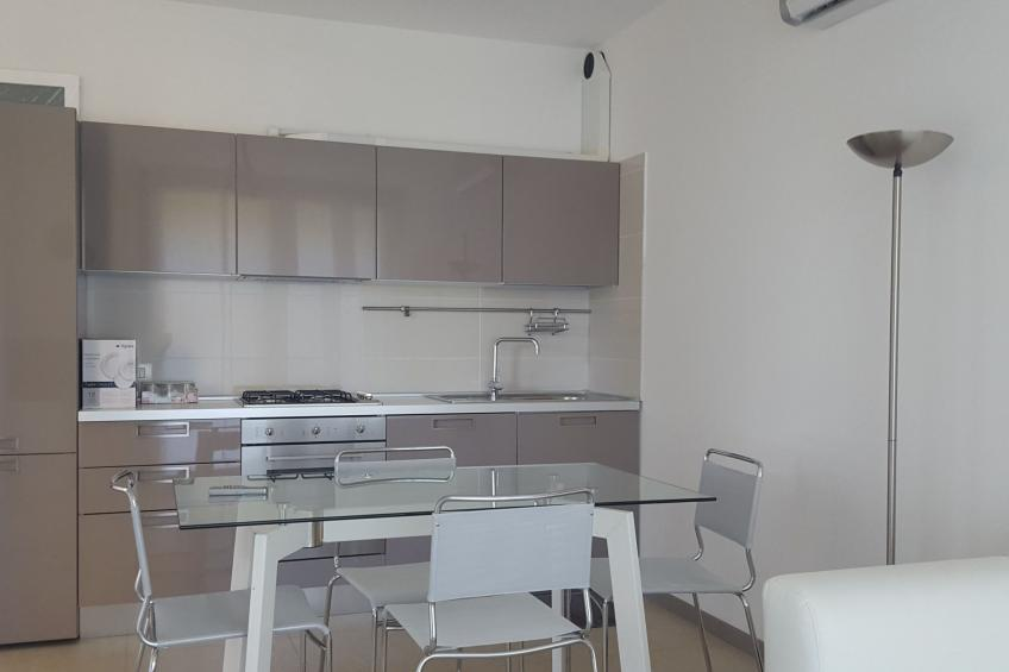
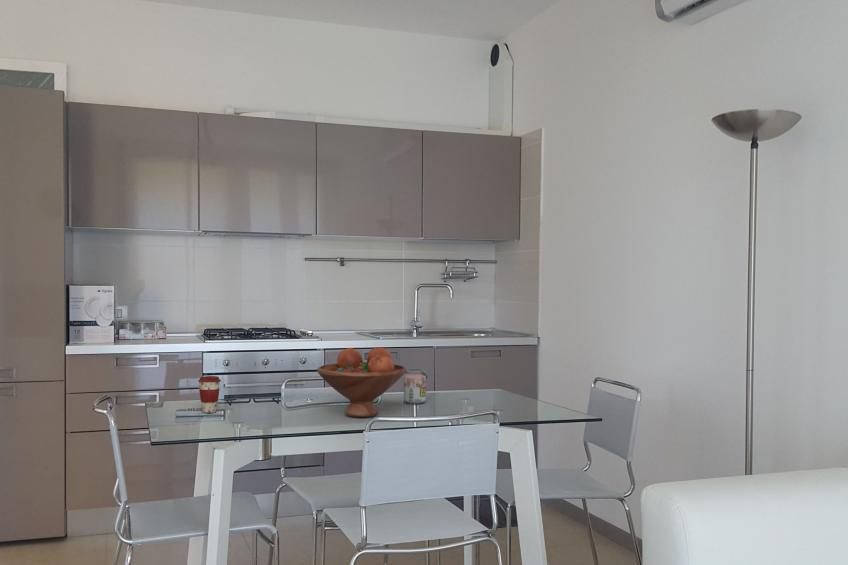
+ coffee cup (209, 394)
+ fruit bowl (361, 382)
+ beverage can (415, 385)
